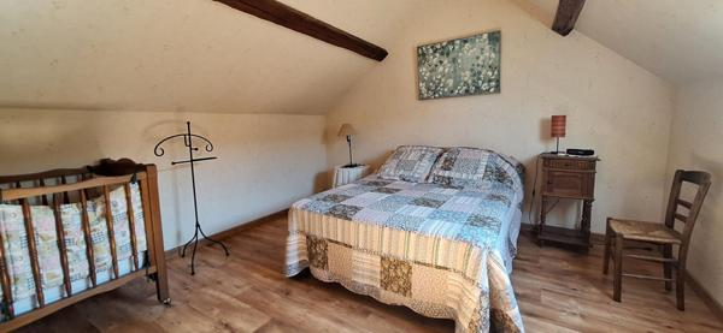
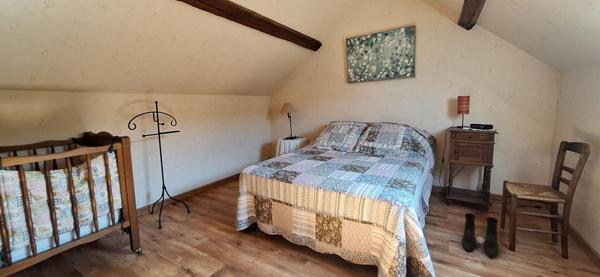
+ boots (480, 237)
